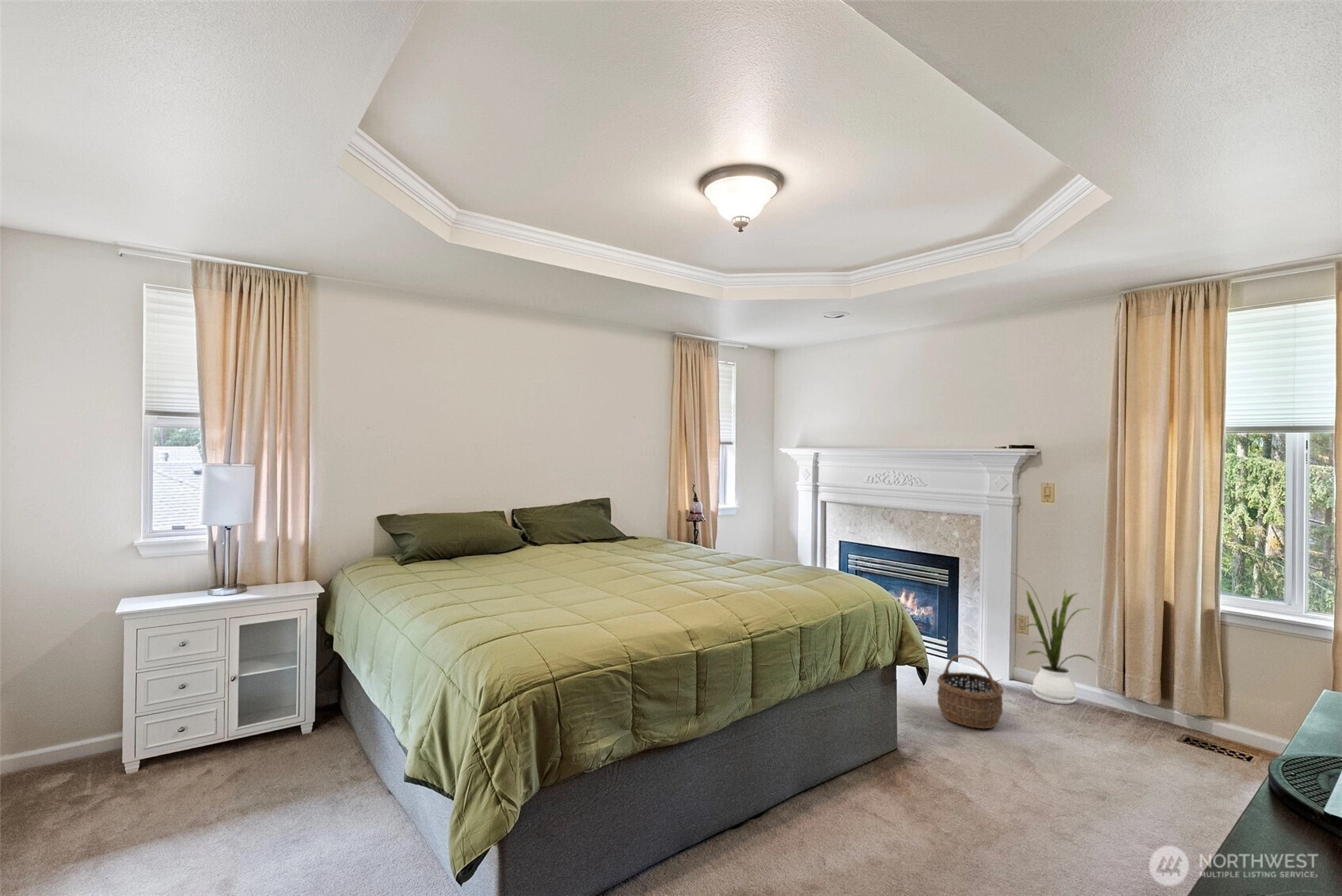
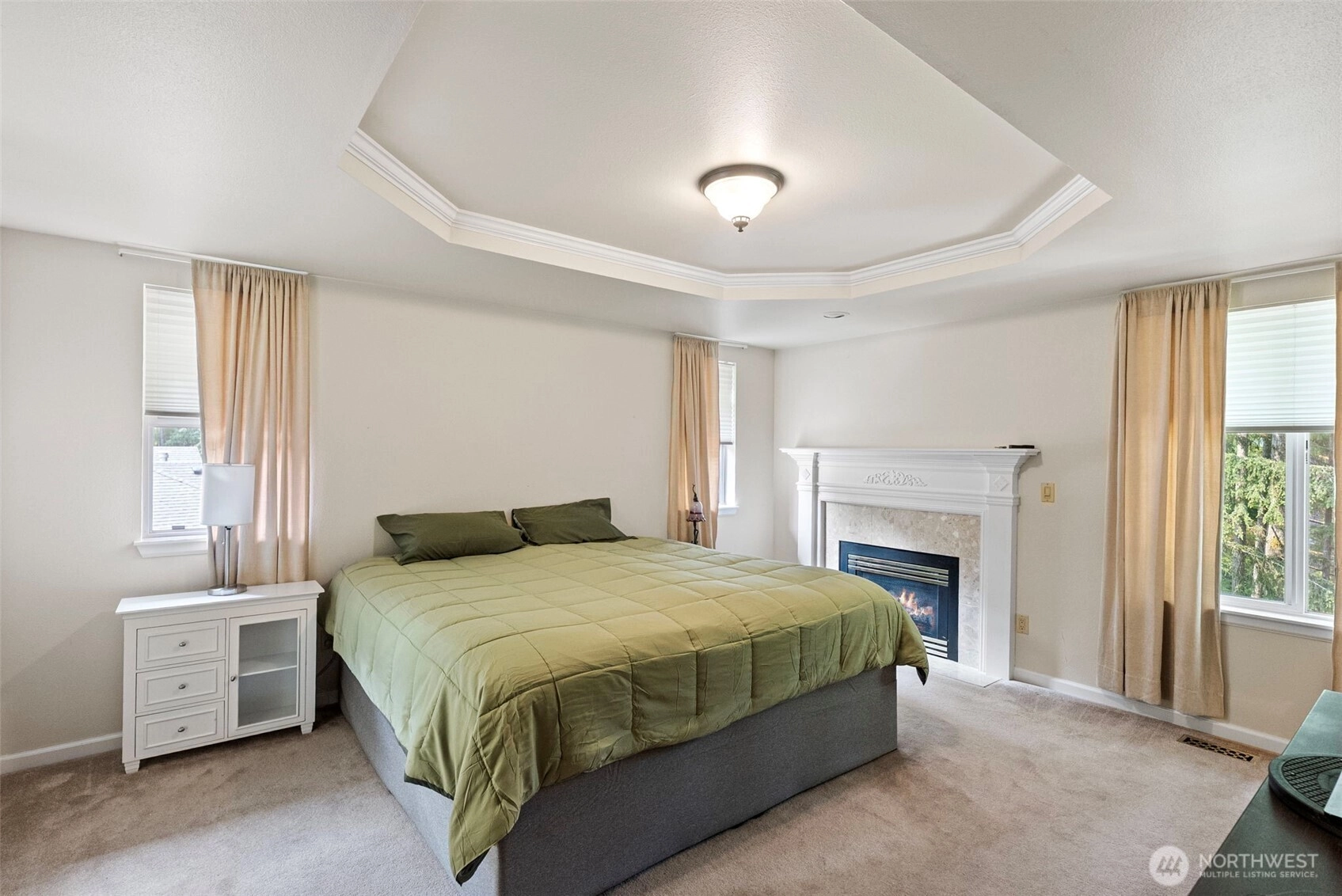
- house plant (1050, 637)
- wicker basket (970, 687)
